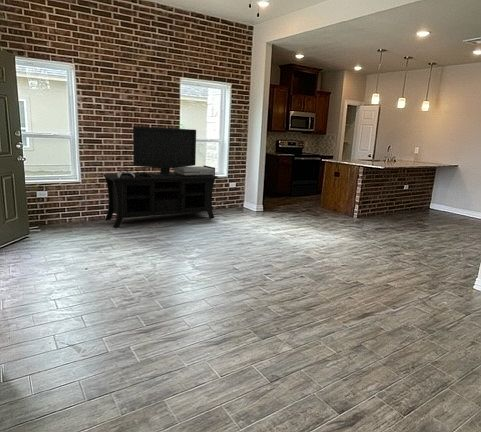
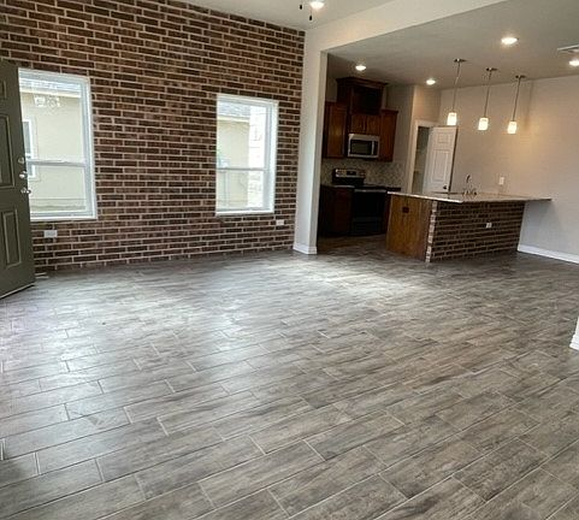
- media console (162, 174)
